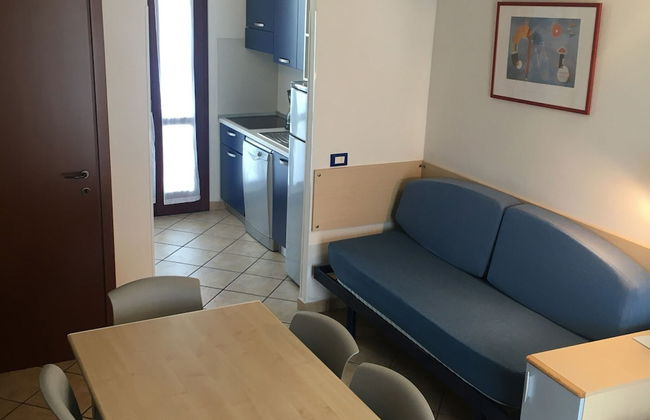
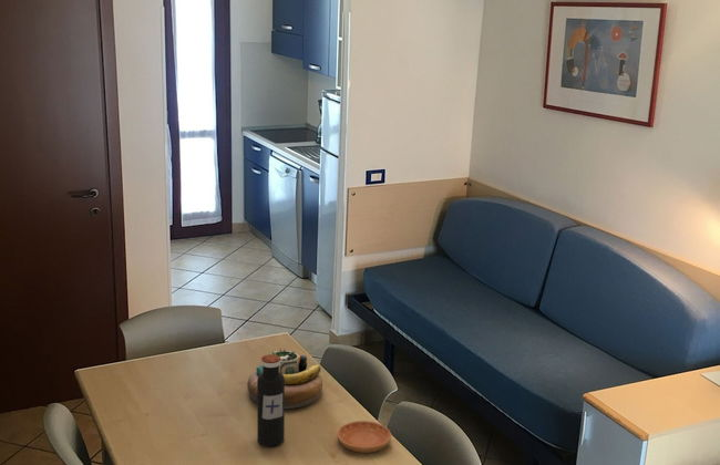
+ saucer (363, 437)
+ decorative bowl (285, 371)
+ water bottle (270, 400)
